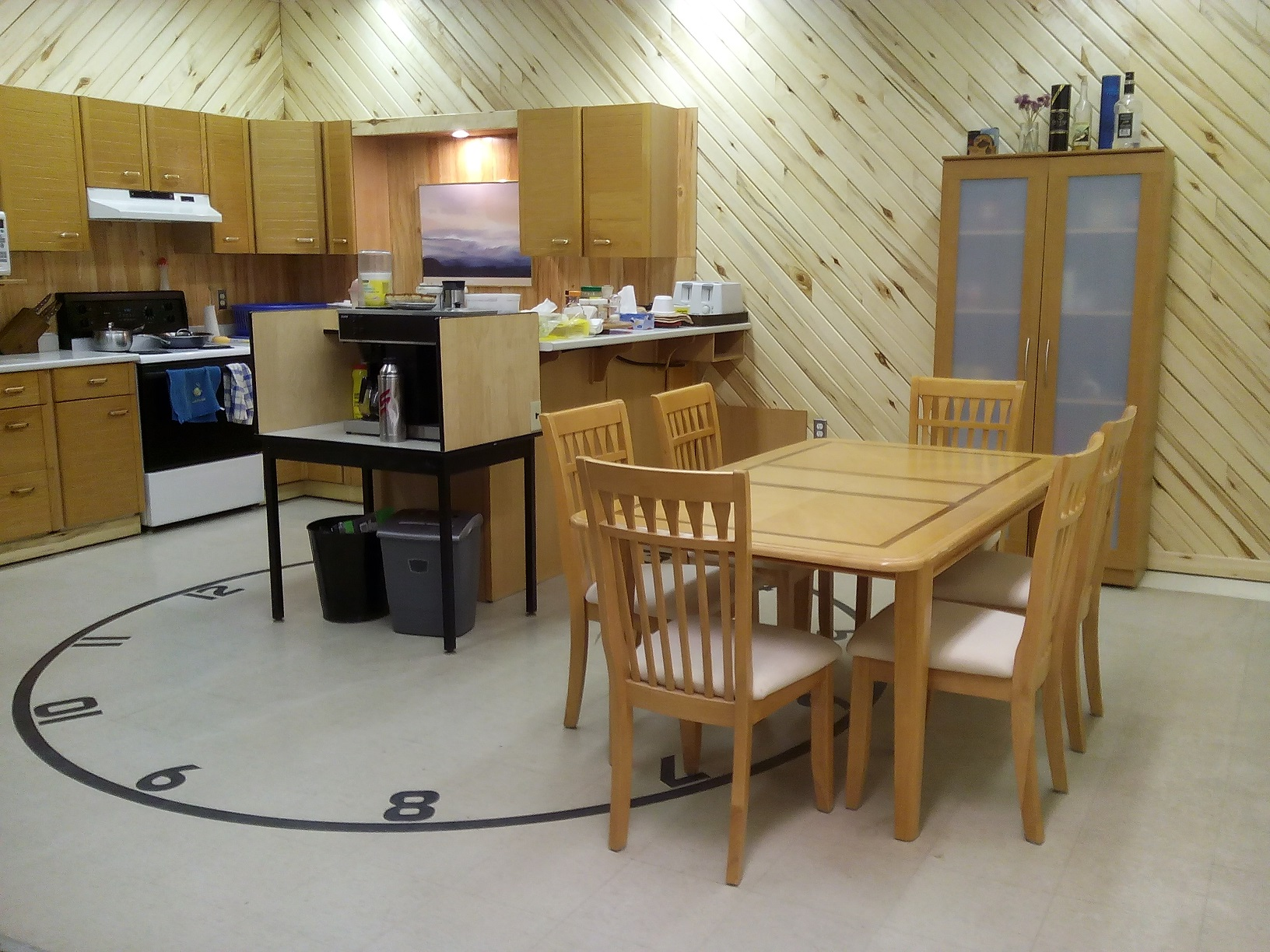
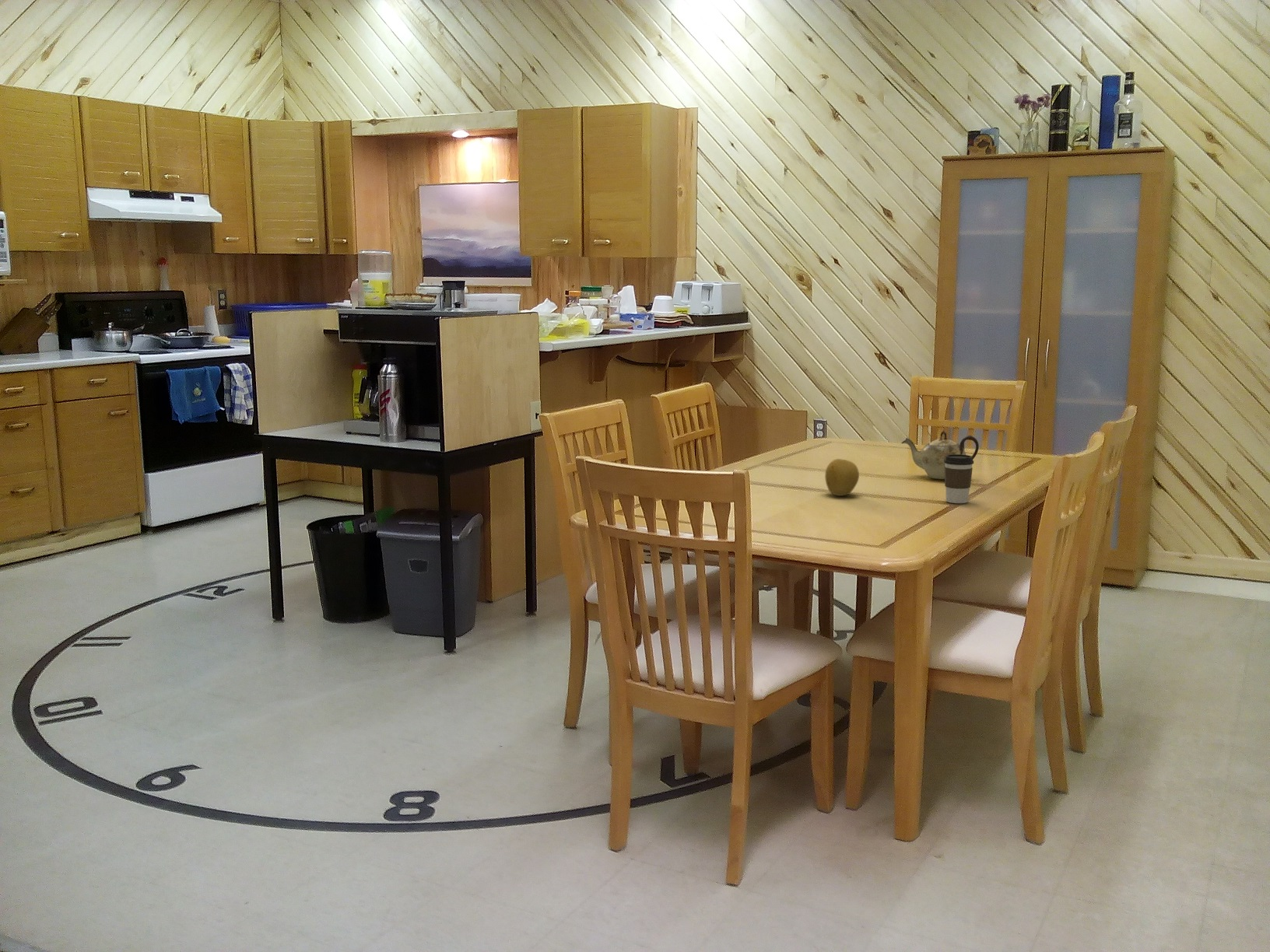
+ fruit (842, 477)
+ coffee cup (957, 478)
+ teapot (938, 453)
